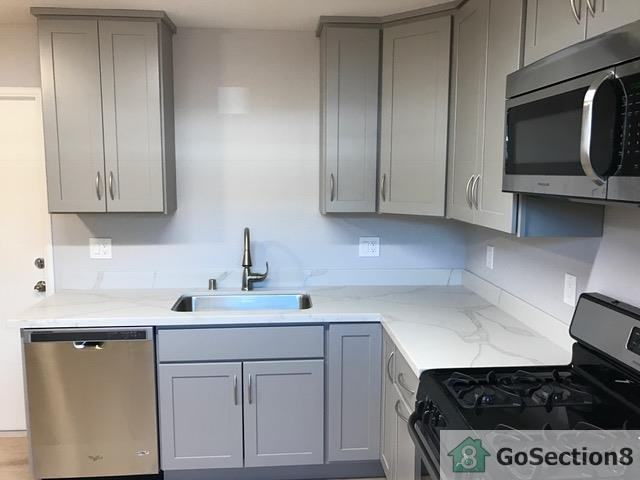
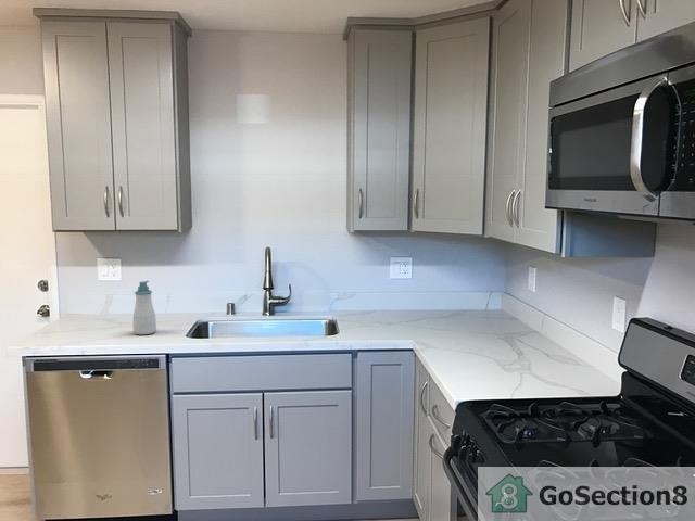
+ soap bottle (143, 307)
